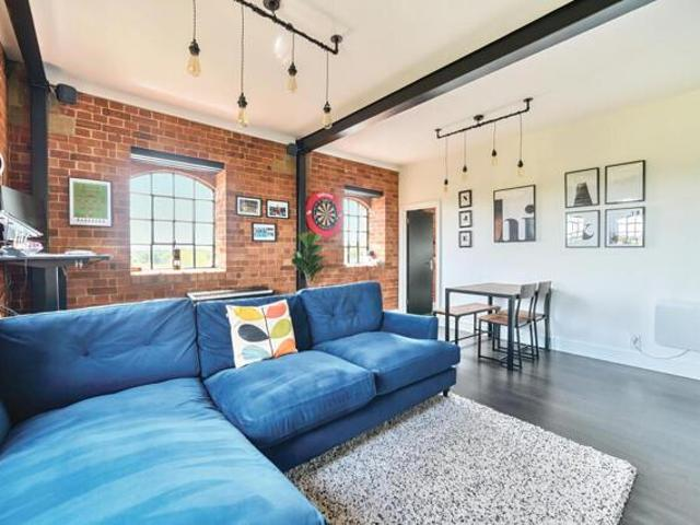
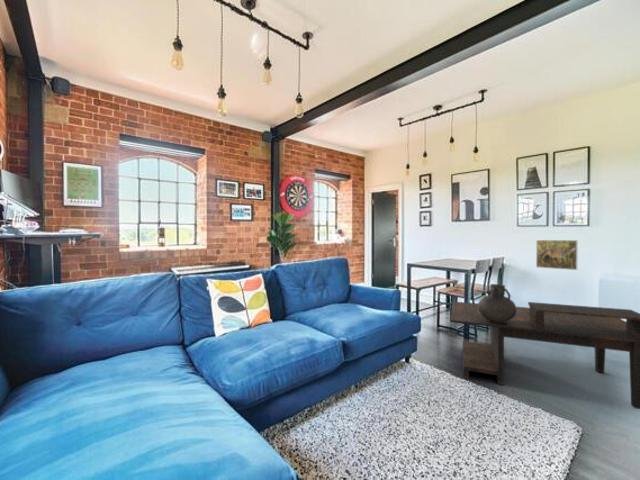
+ vase (496, 302)
+ coffee table (533, 337)
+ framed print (556, 254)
